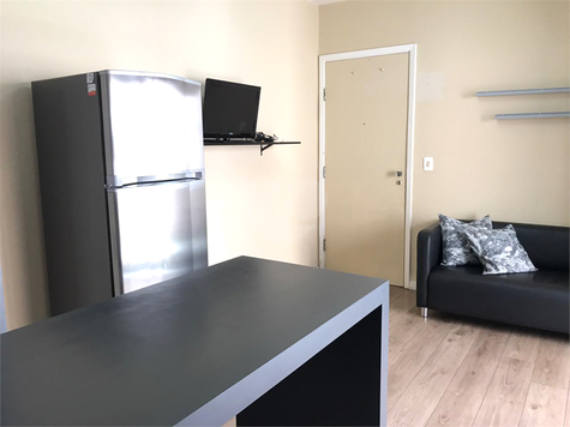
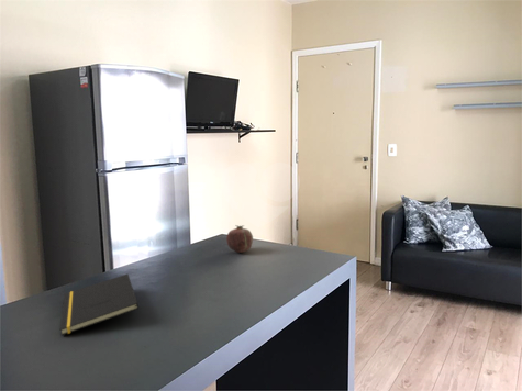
+ fruit (240, 238)
+ notepad (98, 300)
